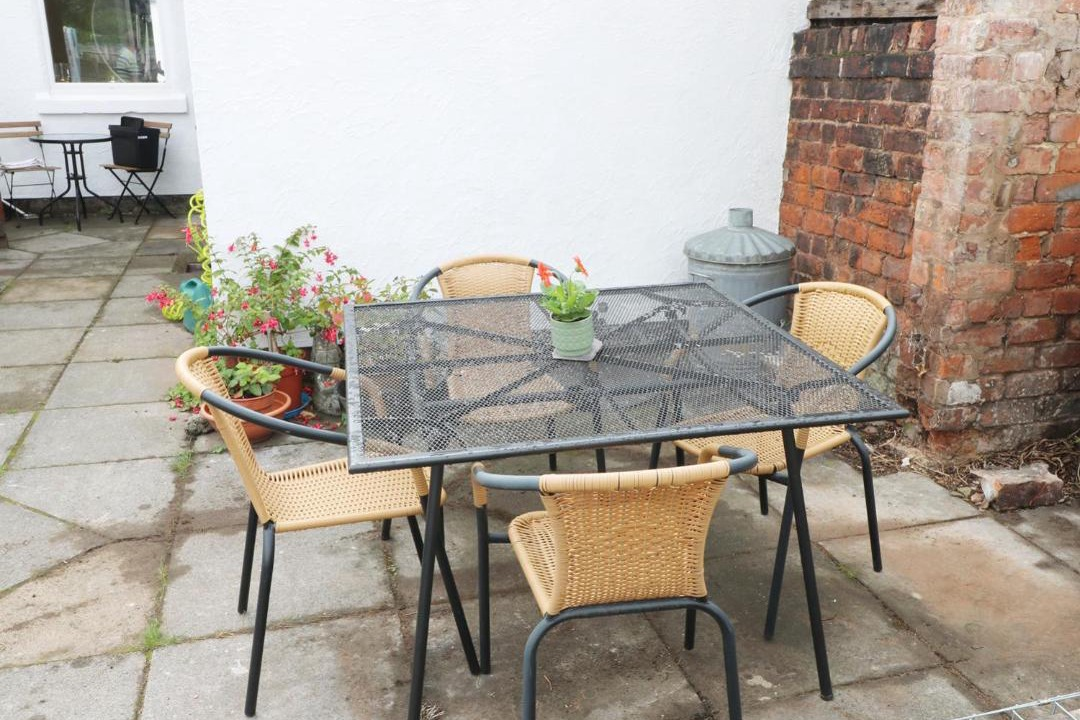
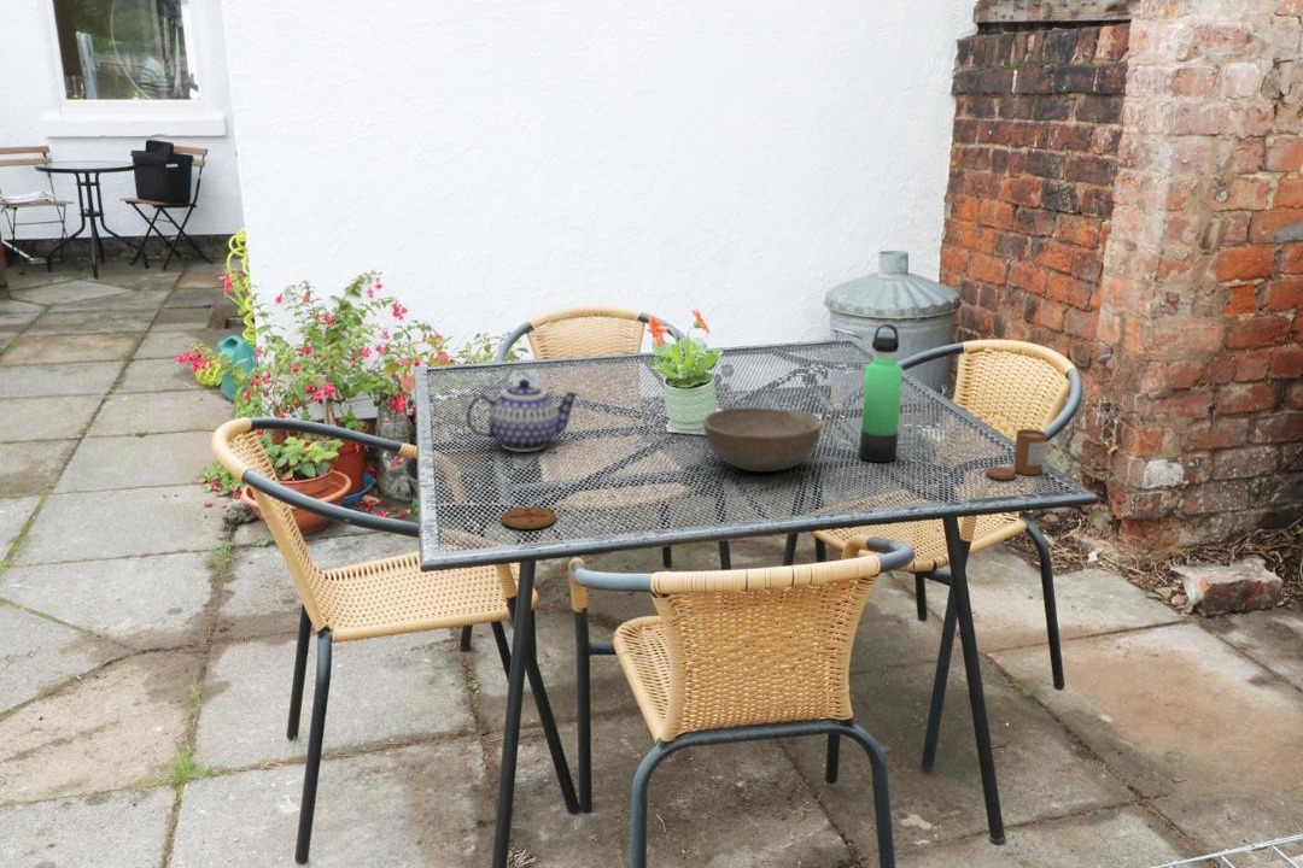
+ bowl (760, 442)
+ teapot (522, 412)
+ thermos bottle (882, 391)
+ candle (1016, 453)
+ coaster (528, 517)
